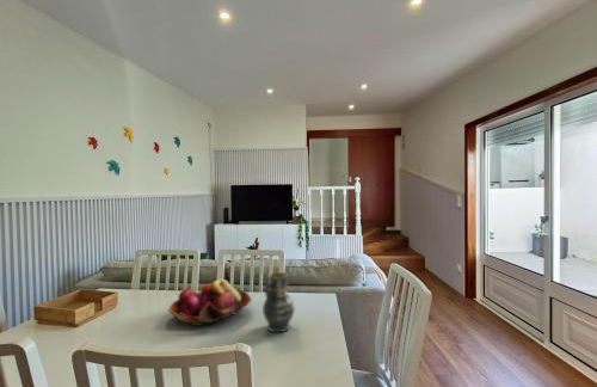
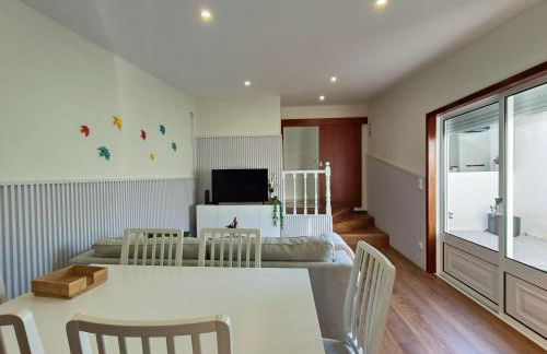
- fruit basket (213, 299)
- vase (278, 301)
